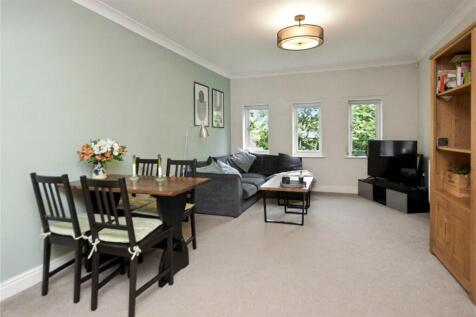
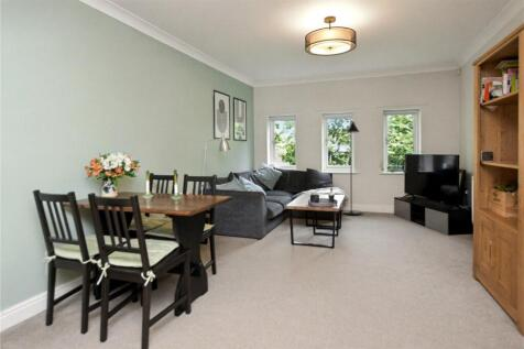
+ floor lamp (350, 167)
